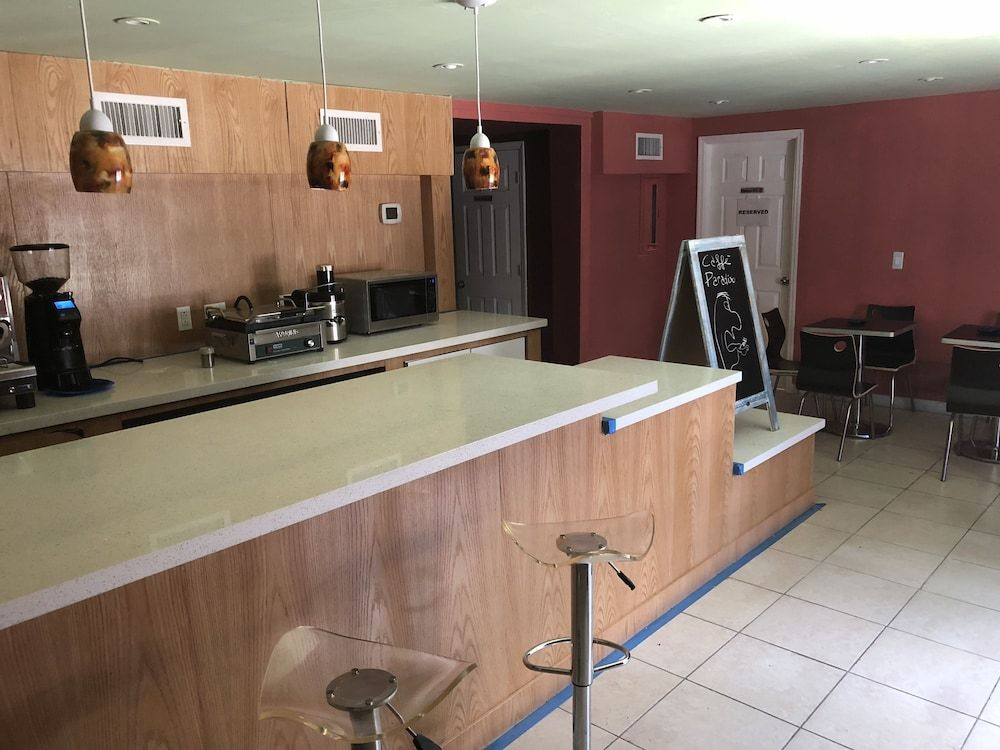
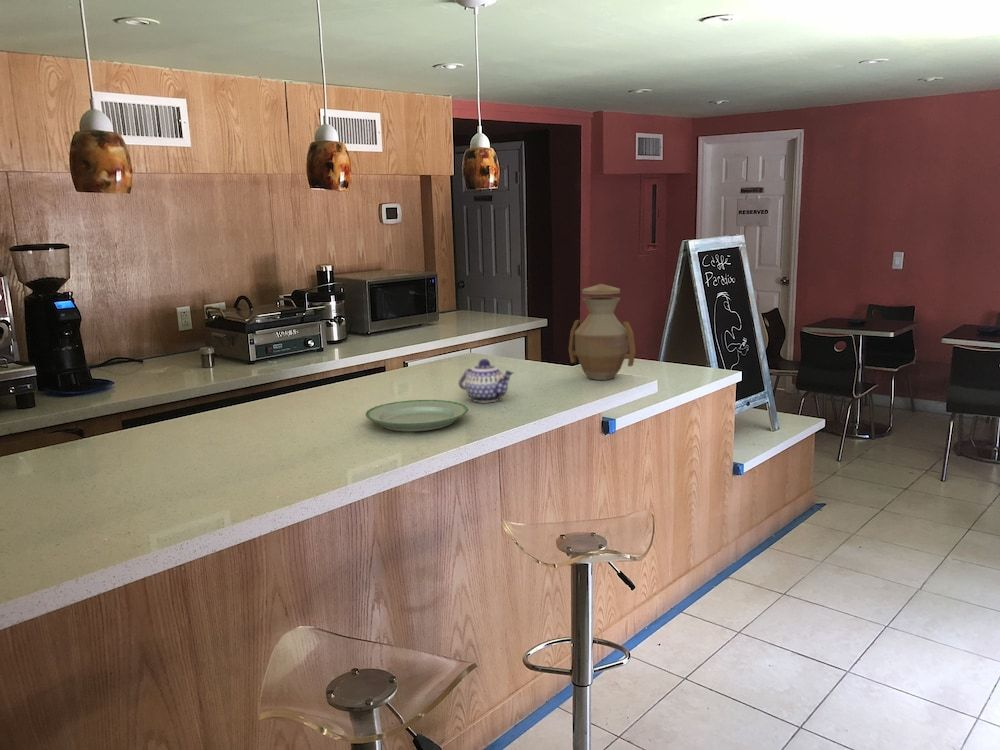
+ vase (601, 331)
+ teapot (485, 379)
+ plate (417, 416)
